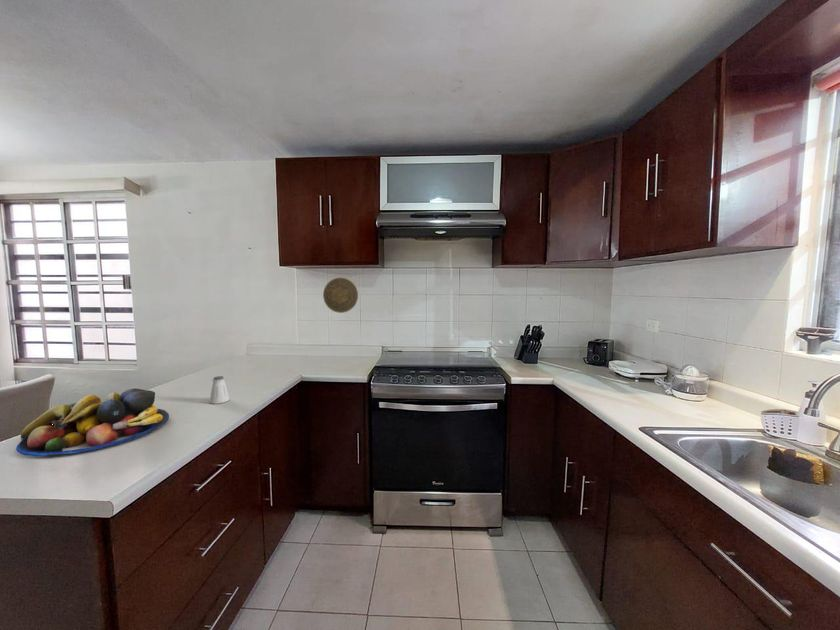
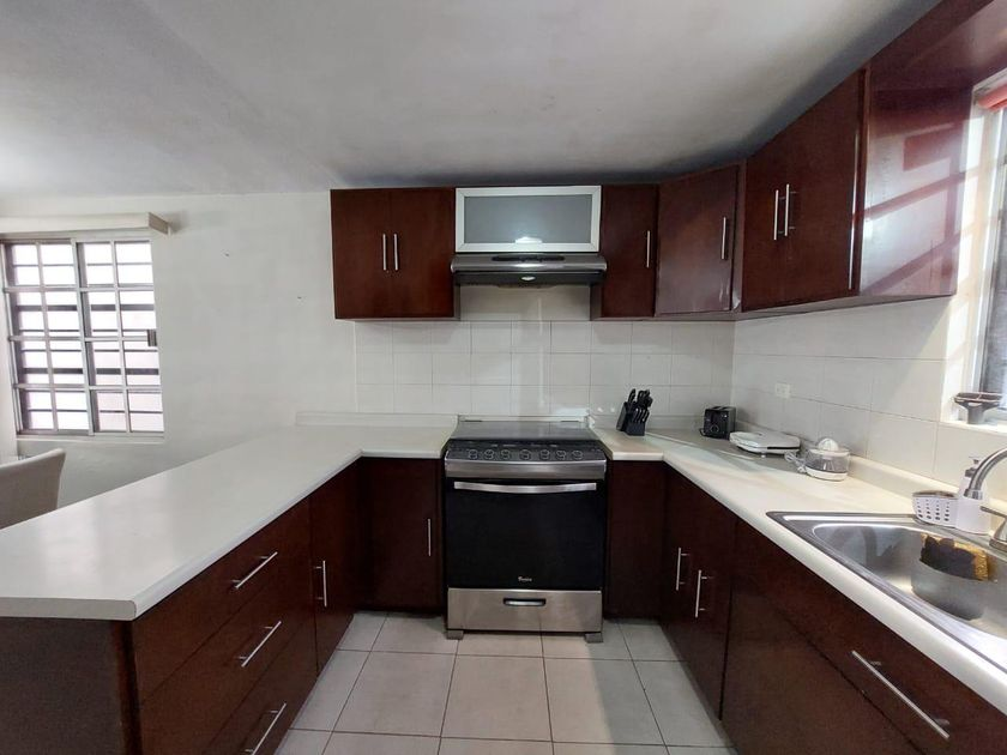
- decorative plate (340, 295)
- fruit bowl (99, 411)
- saltshaker (219, 389)
